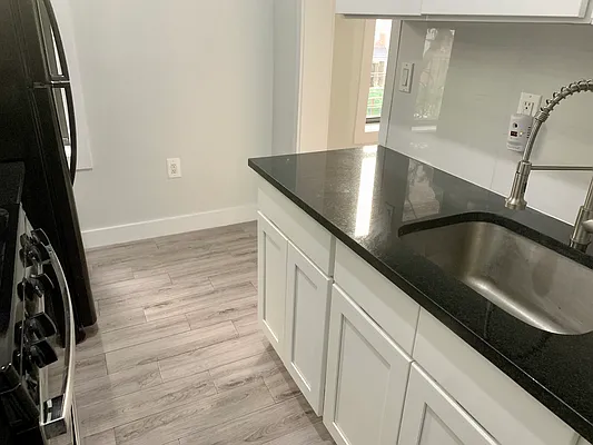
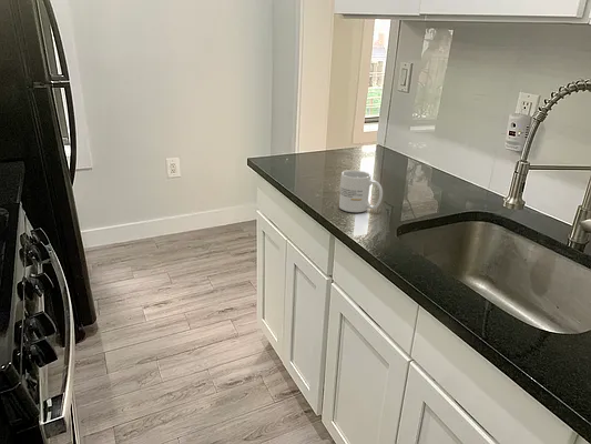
+ mug (359, 191)
